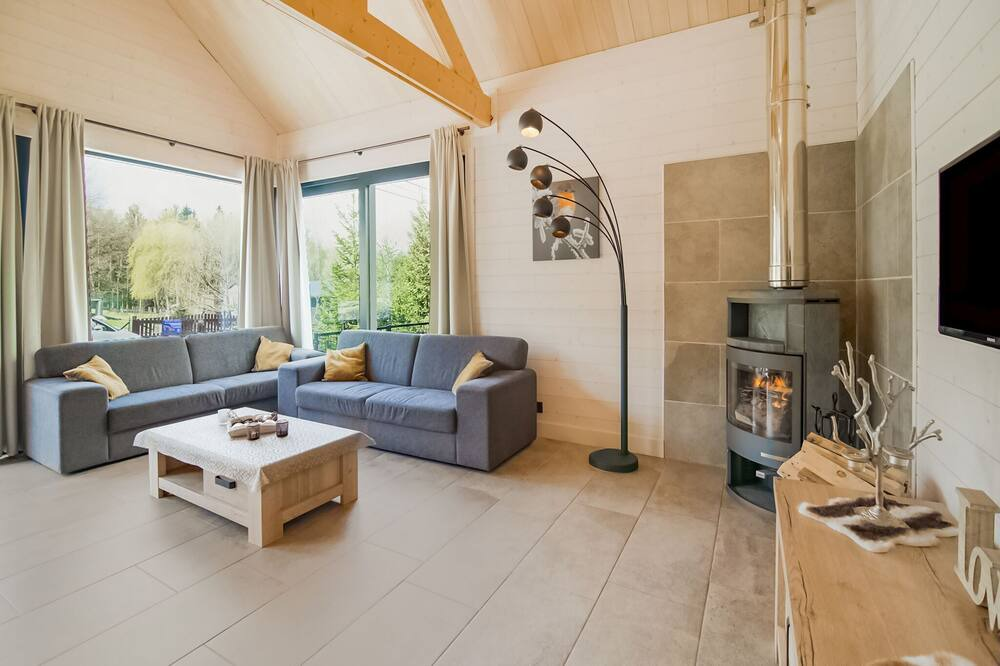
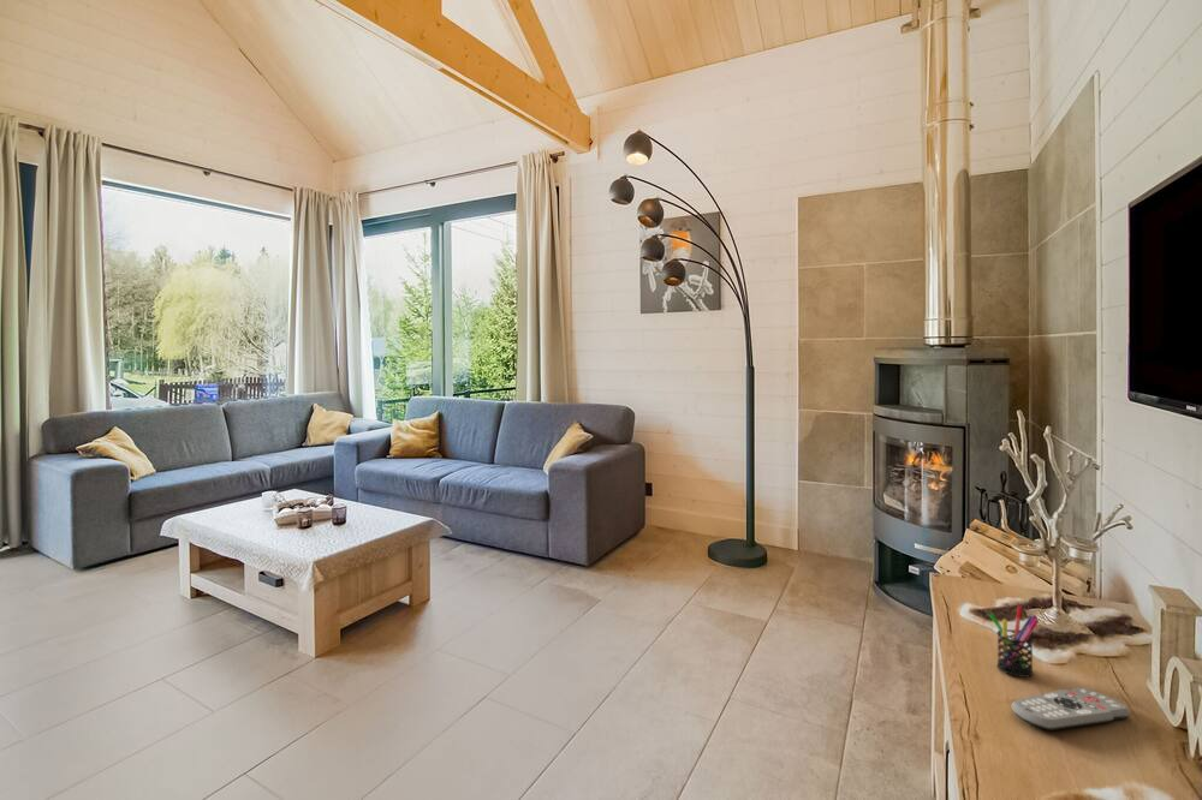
+ pen holder (1011, 638)
+ remote control (1066, 709)
